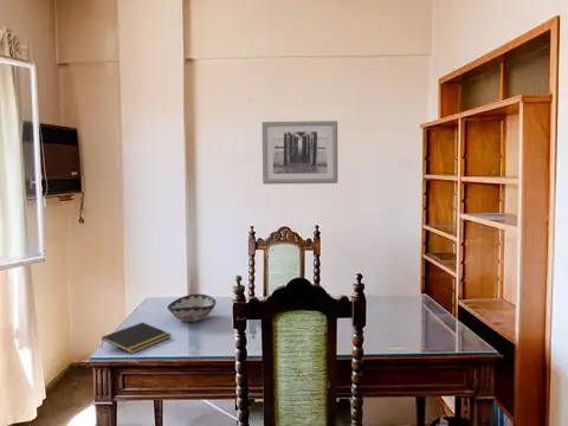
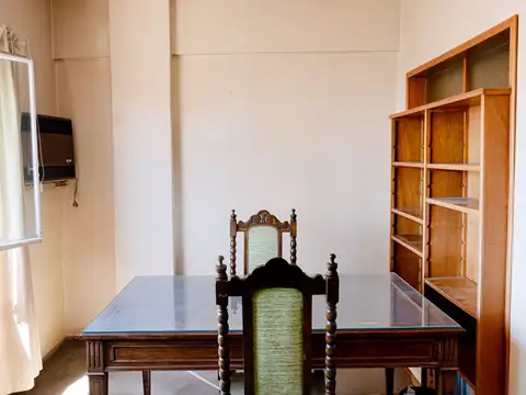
- wall art (299, 153)
- notepad (137, 336)
- decorative bowl (192, 310)
